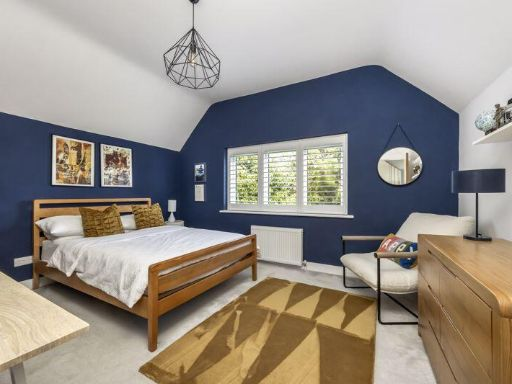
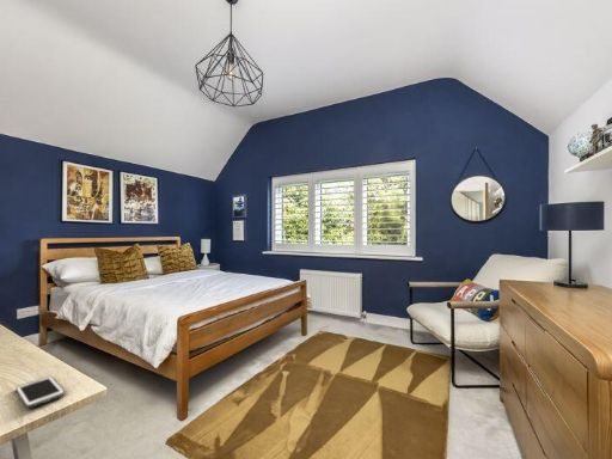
+ cell phone (39, 391)
